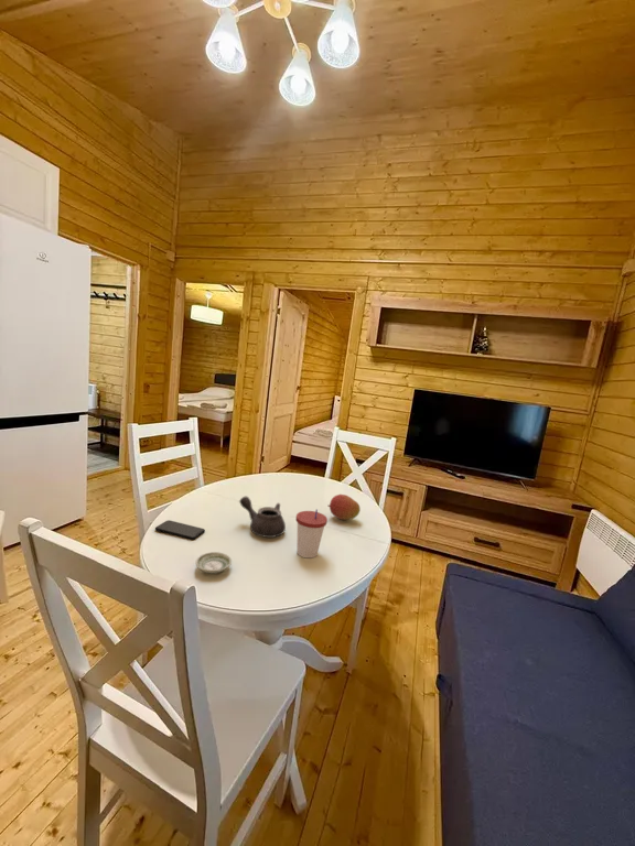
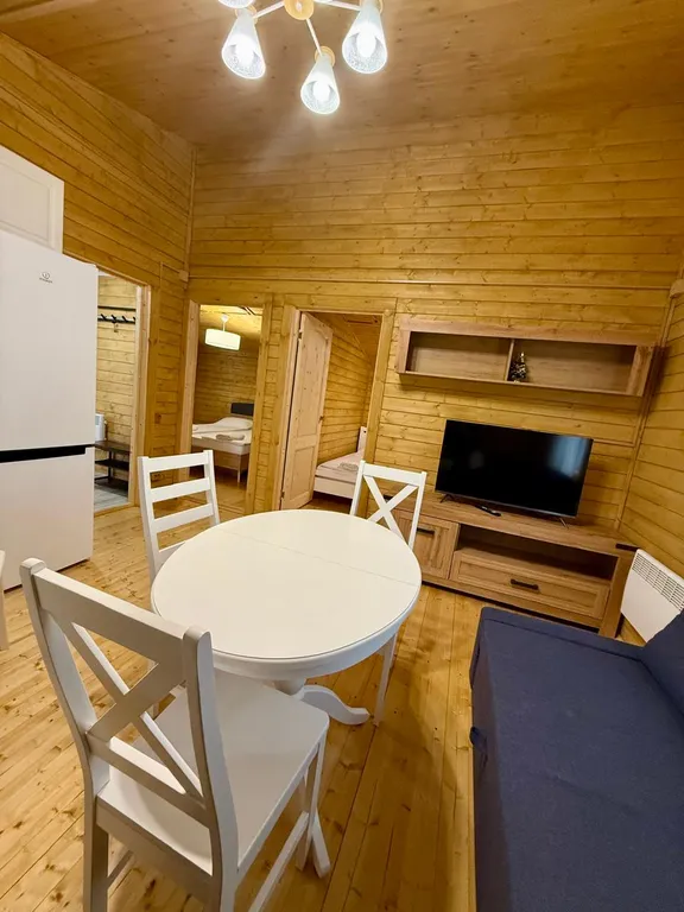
- saucer (213, 564)
- smartphone (180, 529)
- cup (310, 530)
- fruit (343, 507)
- teapot (261, 514)
